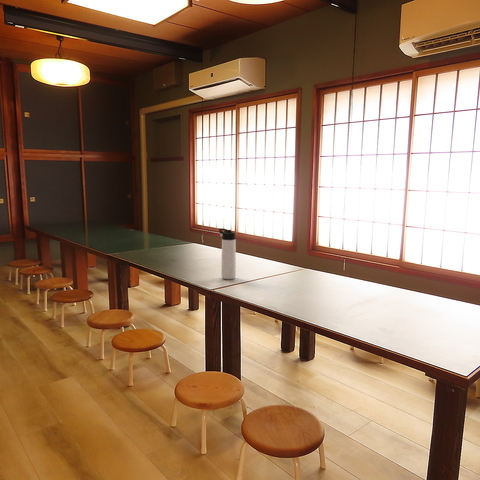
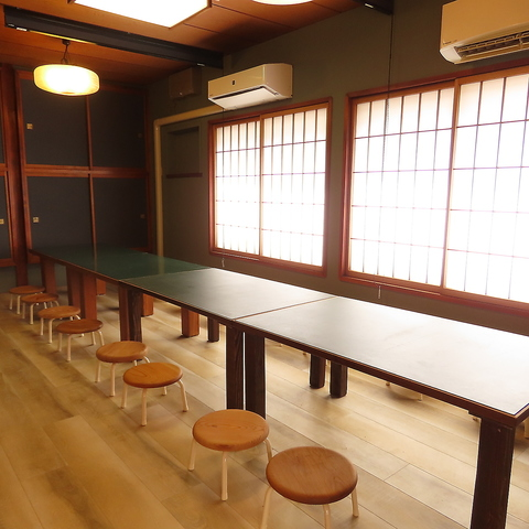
- thermos bottle (226, 253)
